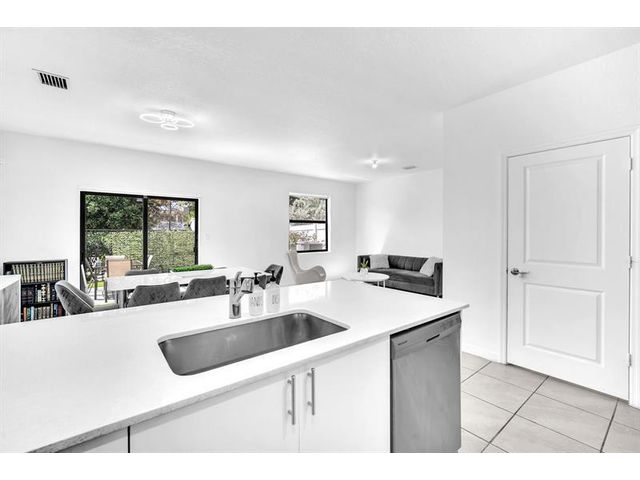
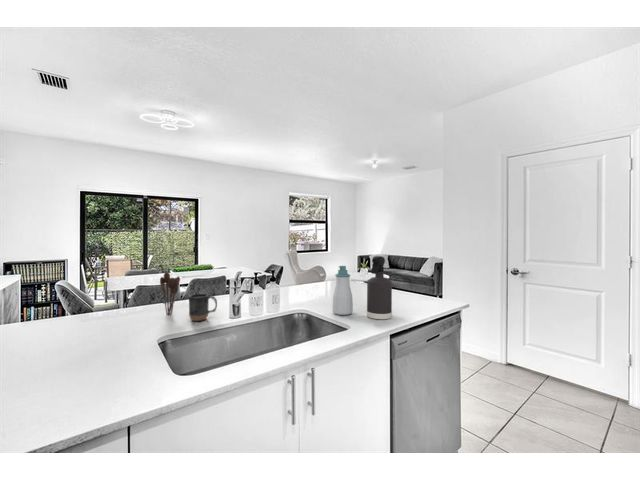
+ mug (202, 306)
+ utensil holder (170, 293)
+ soap bottle (342, 289)
+ spray bottle (378, 286)
